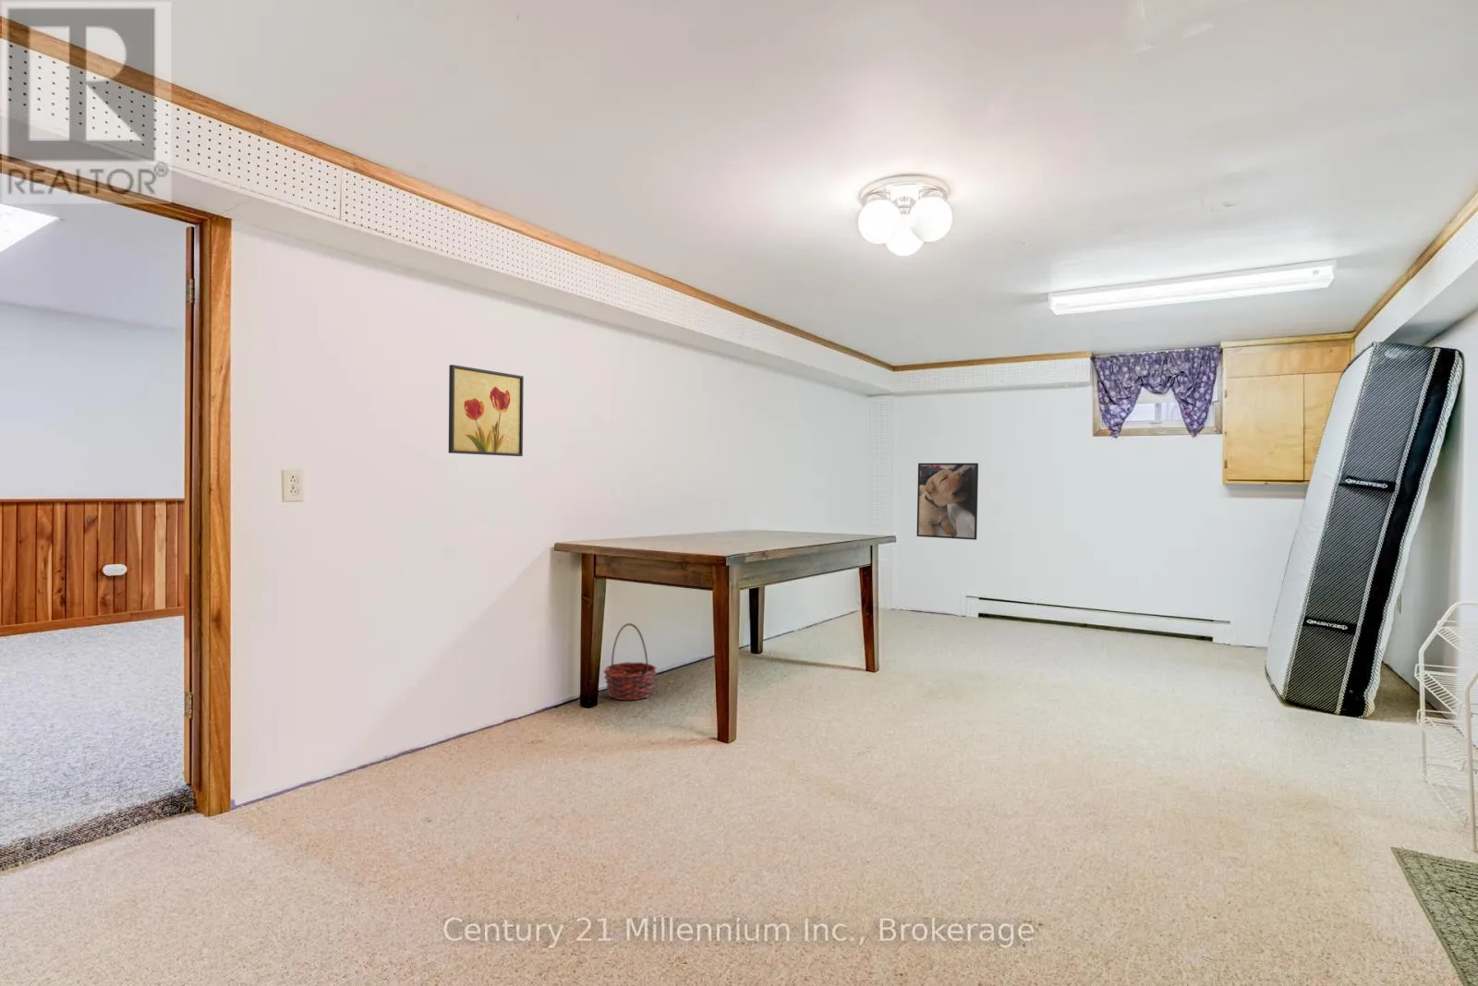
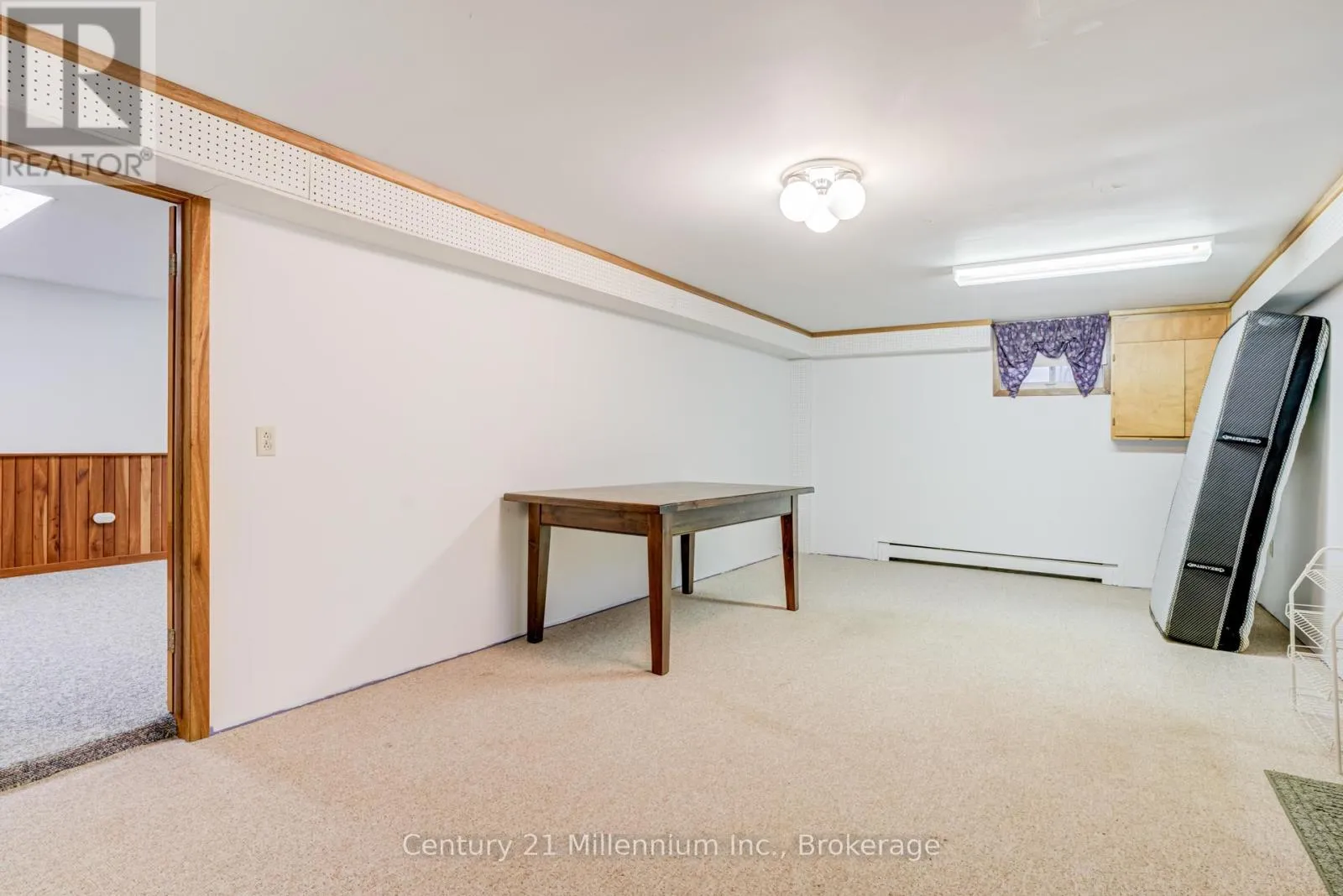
- wall art (486, 413)
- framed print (946, 501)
- basket (629, 662)
